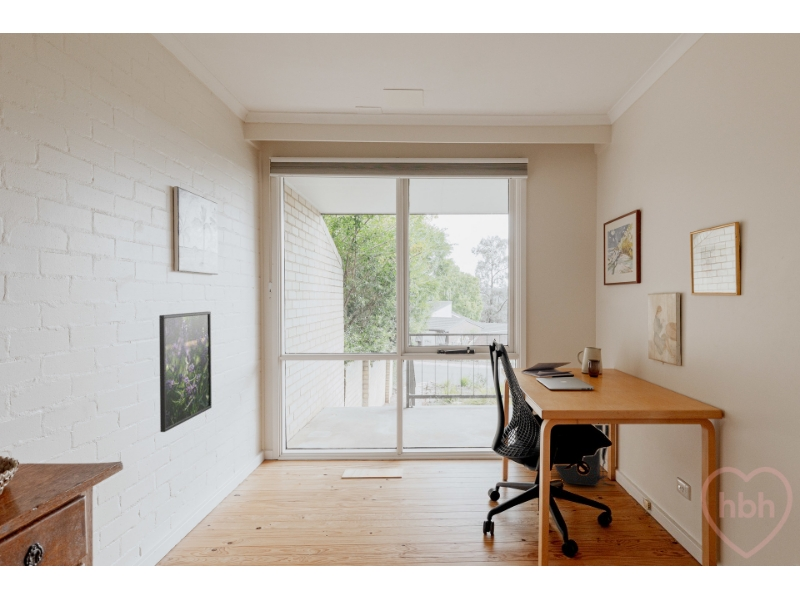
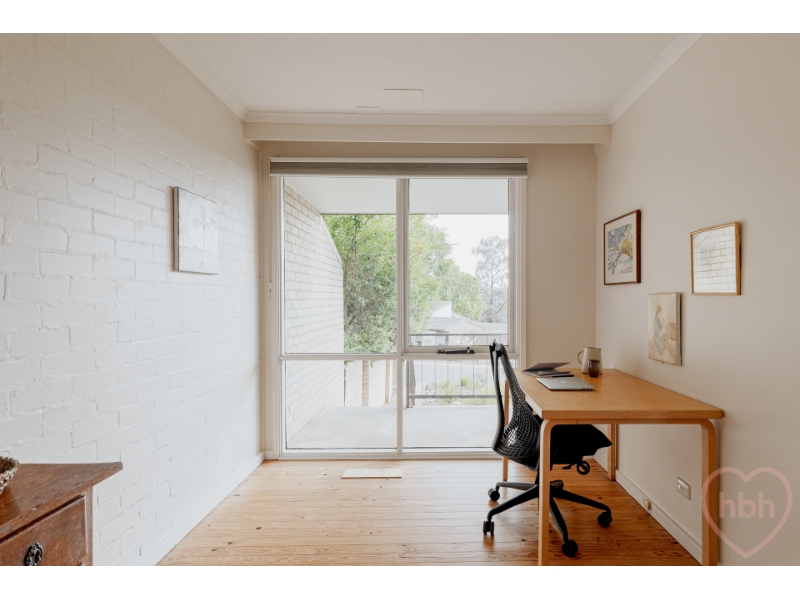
- backpack (585, 456)
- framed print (188, 366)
